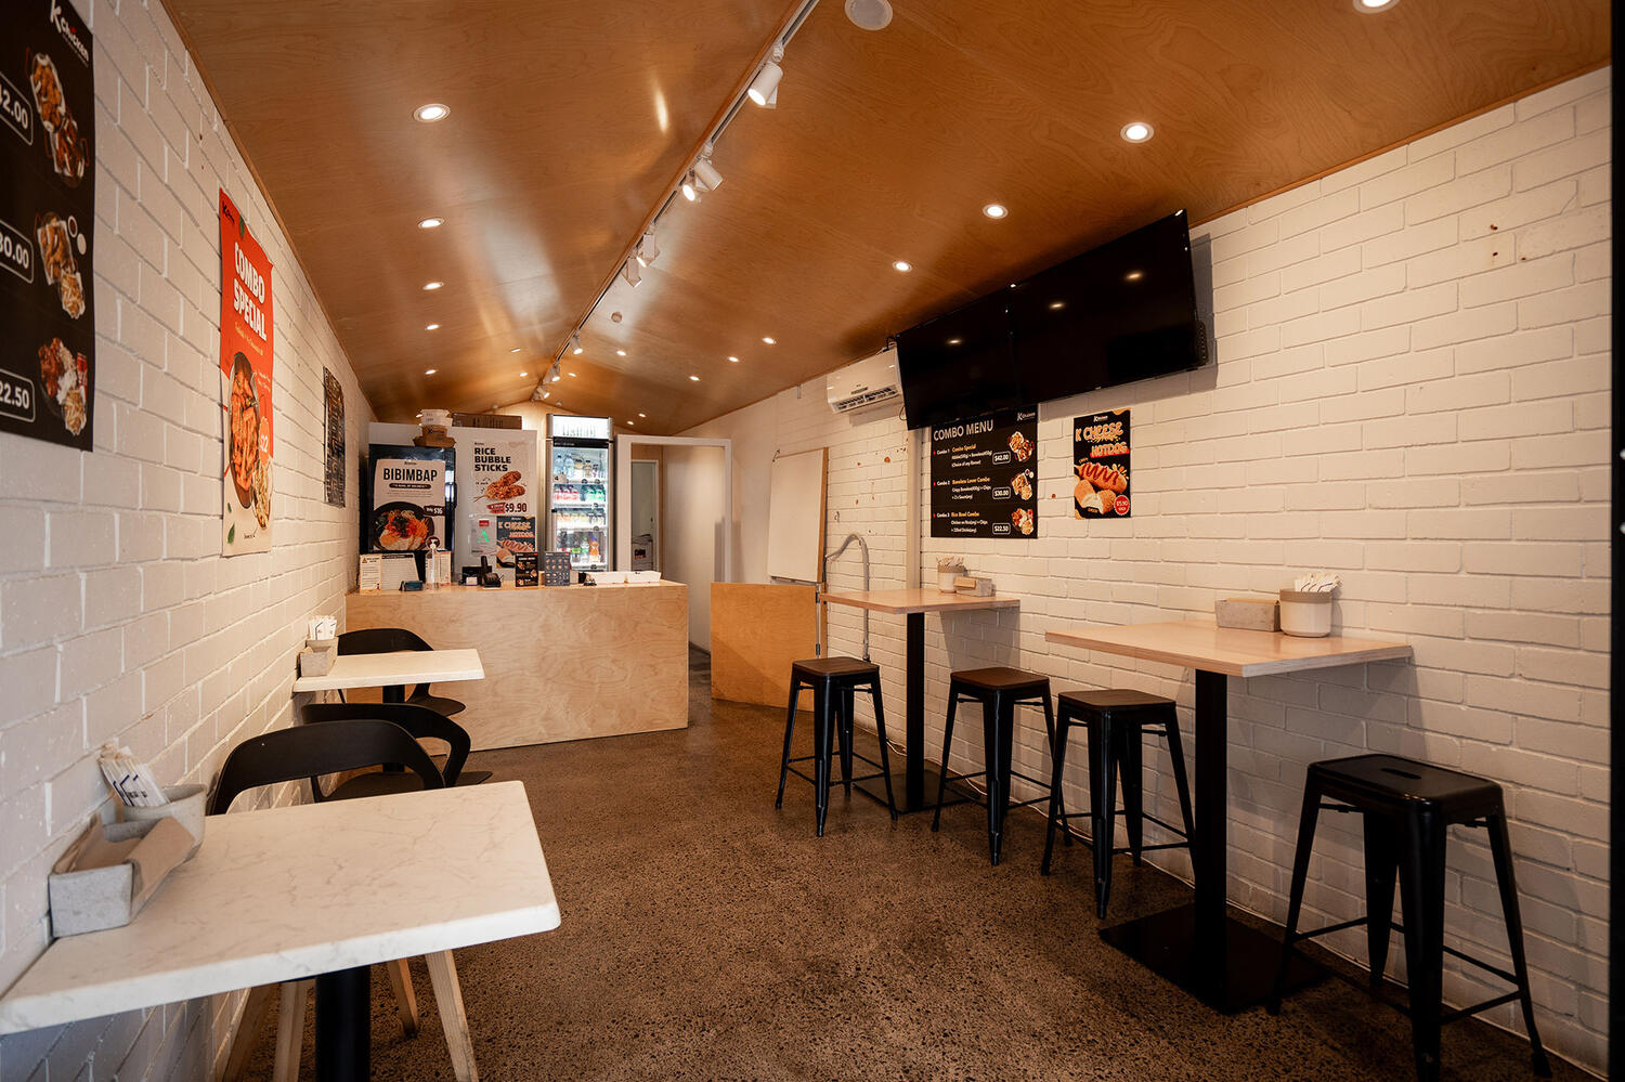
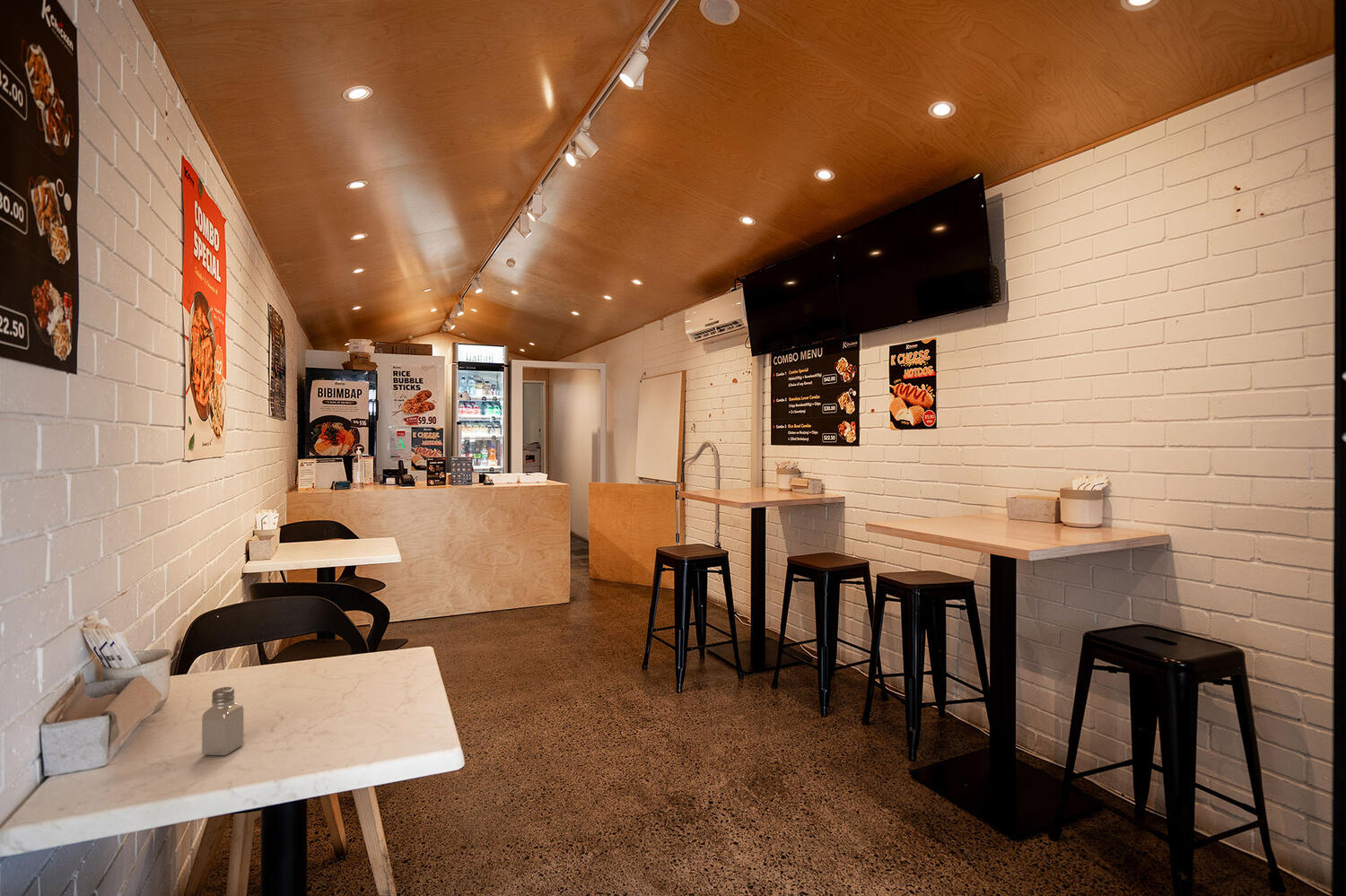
+ saltshaker (223, 719)
